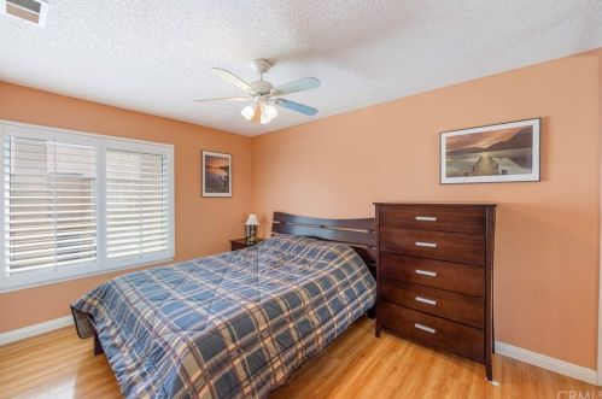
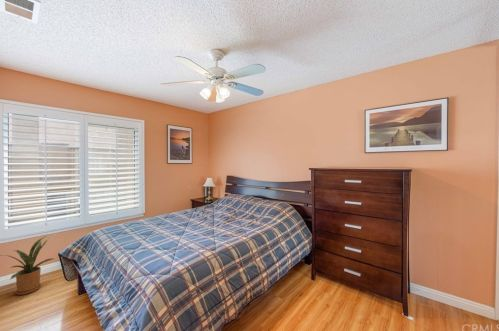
+ house plant (26, 264)
